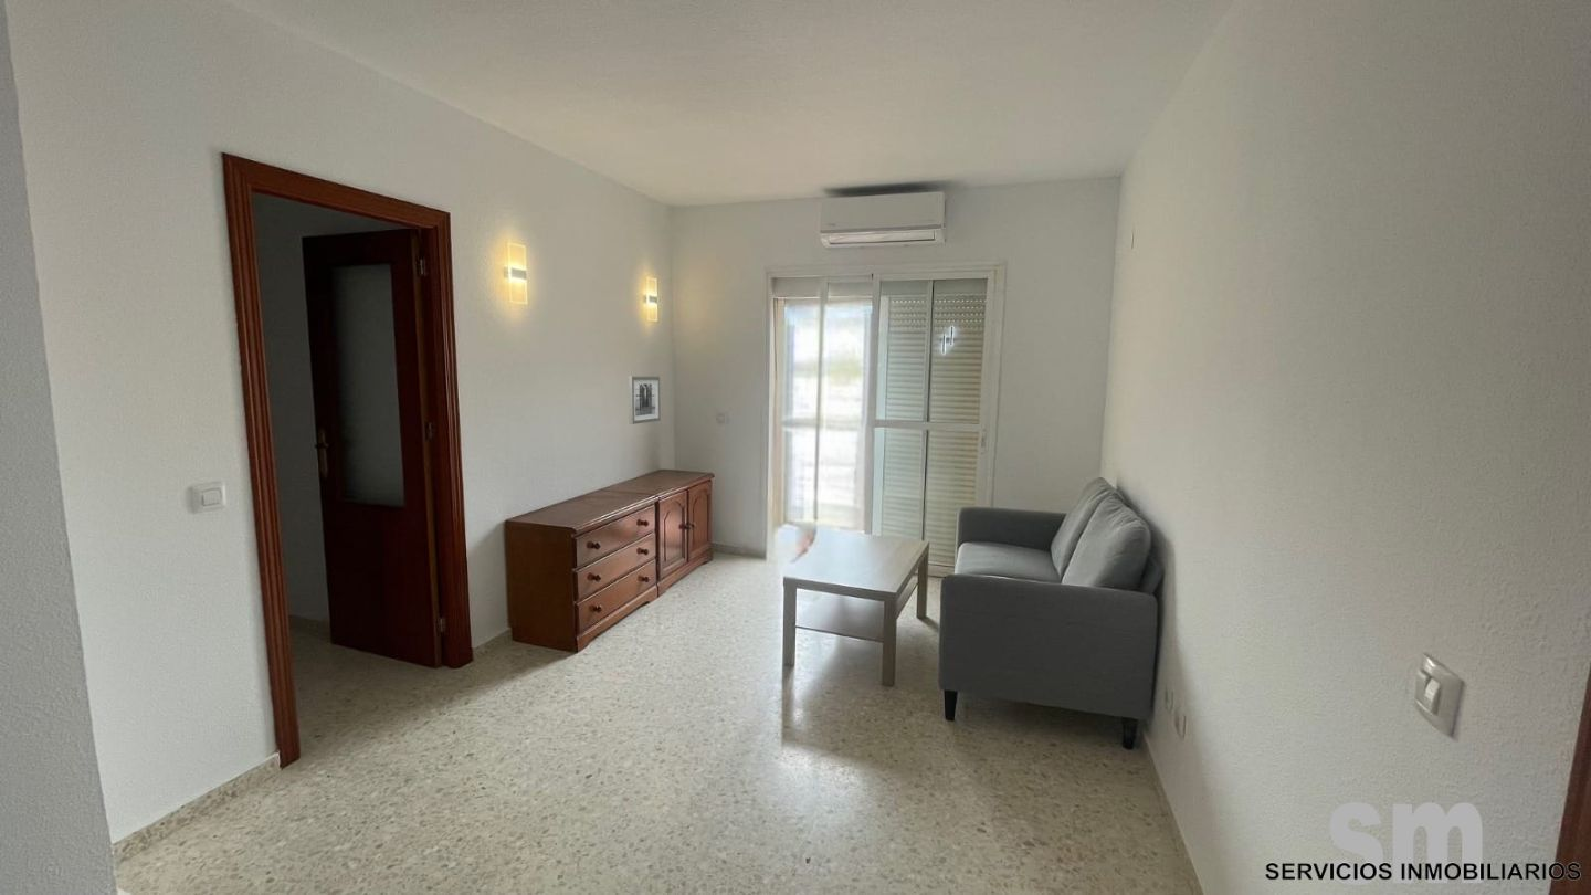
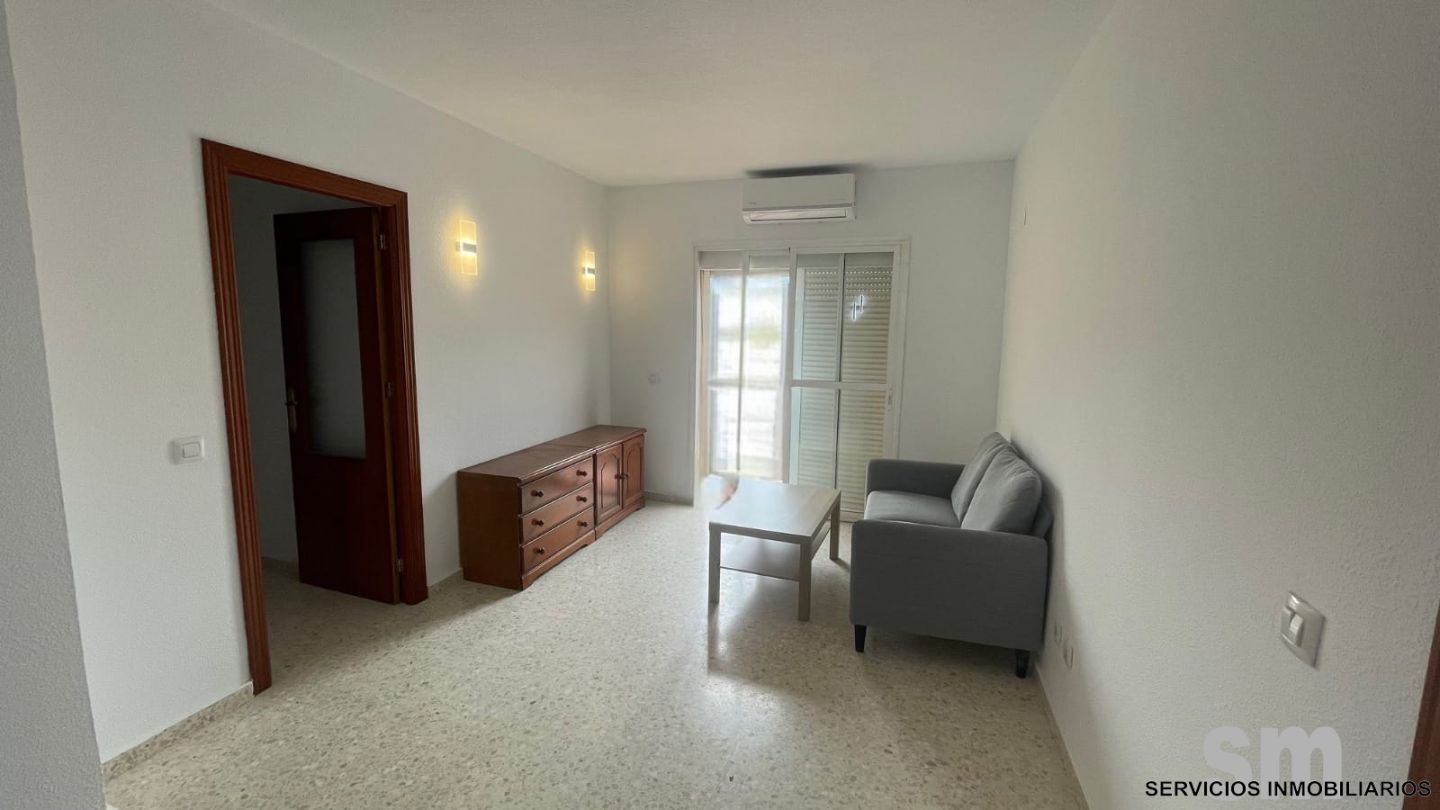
- wall art (644, 399)
